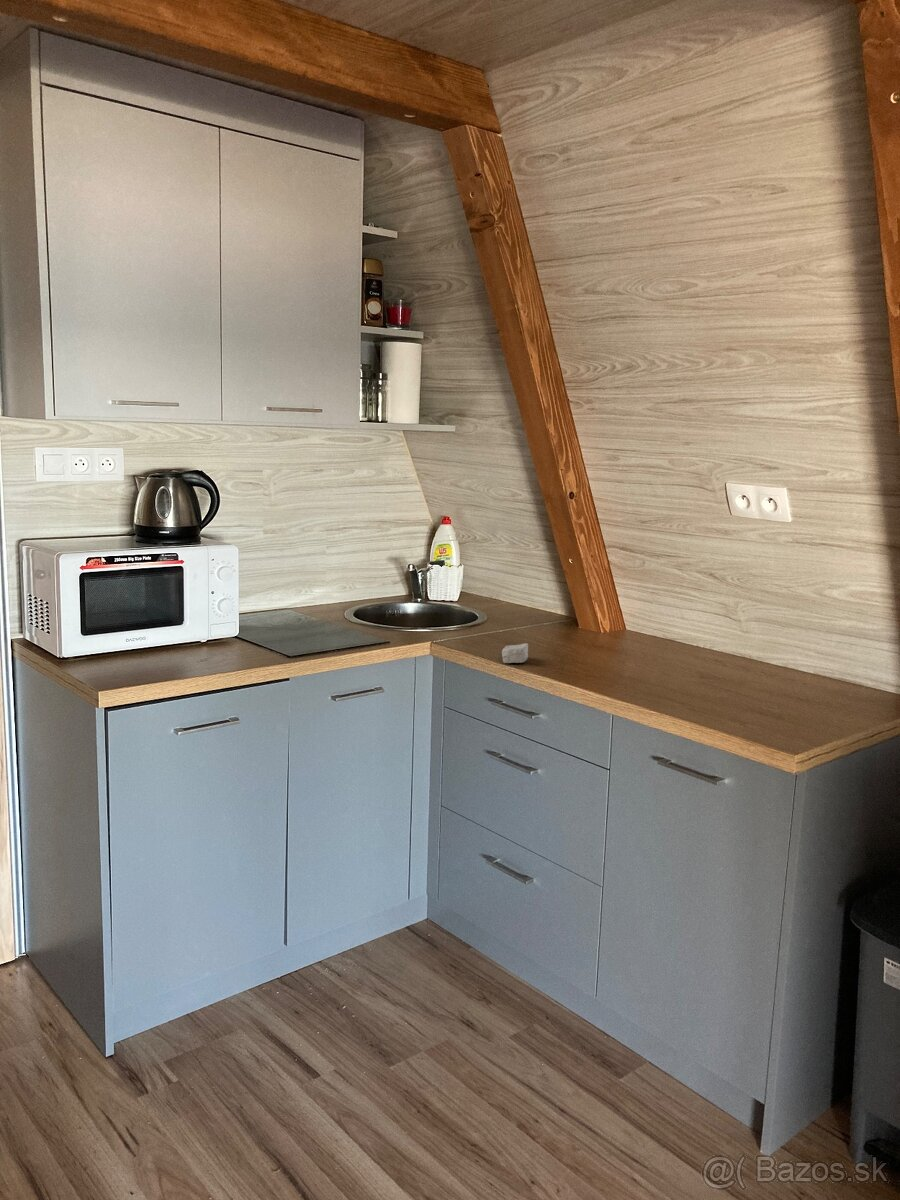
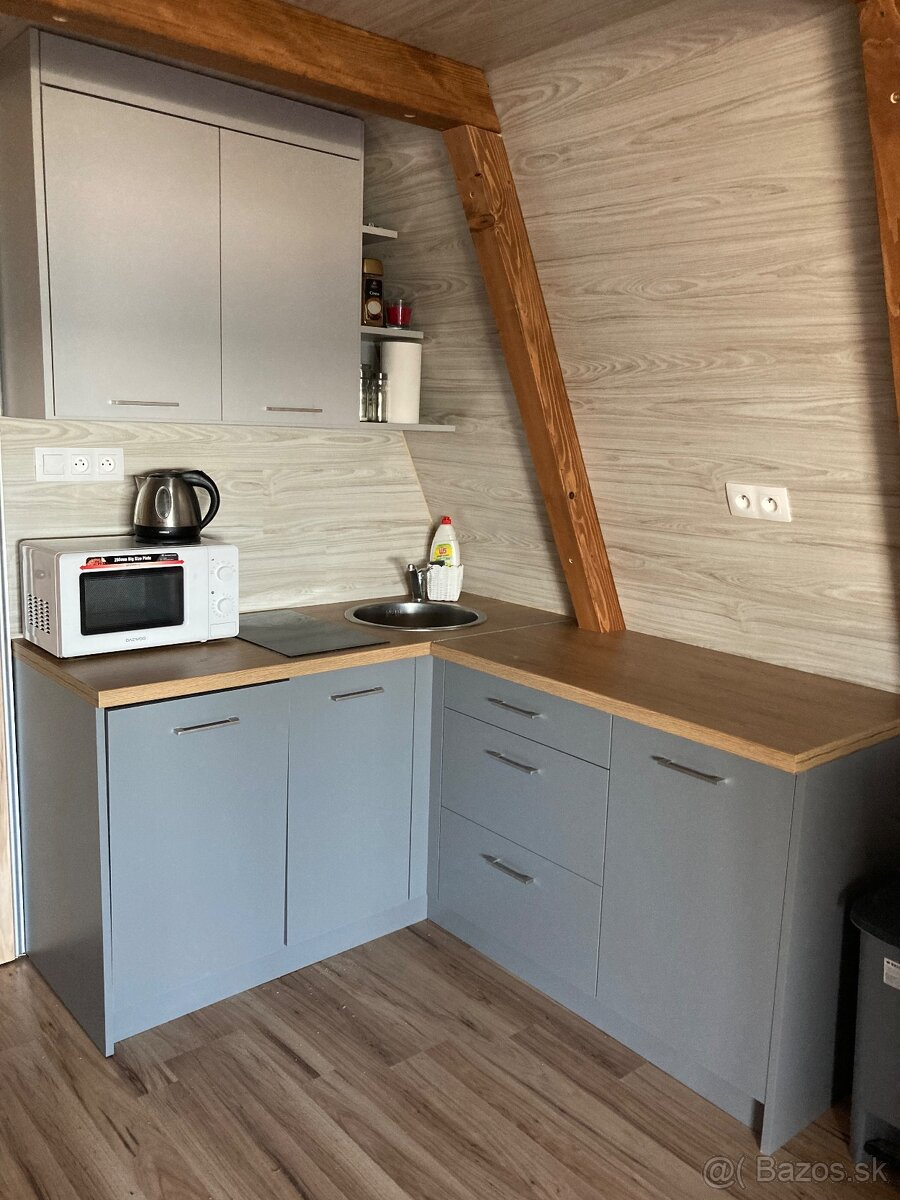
- soap bar (515, 651)
